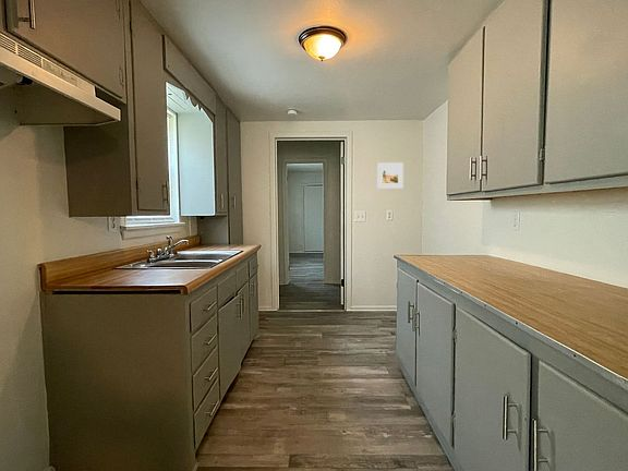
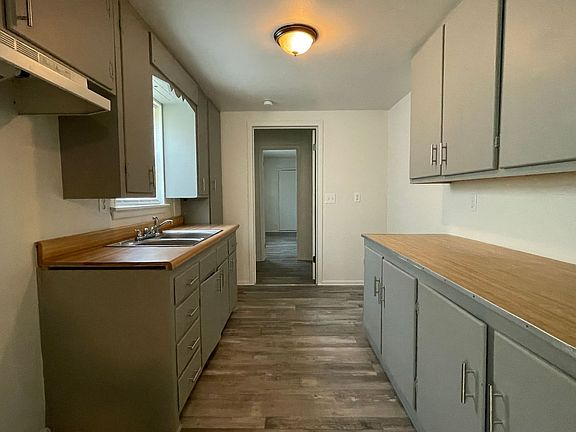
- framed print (389, 176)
